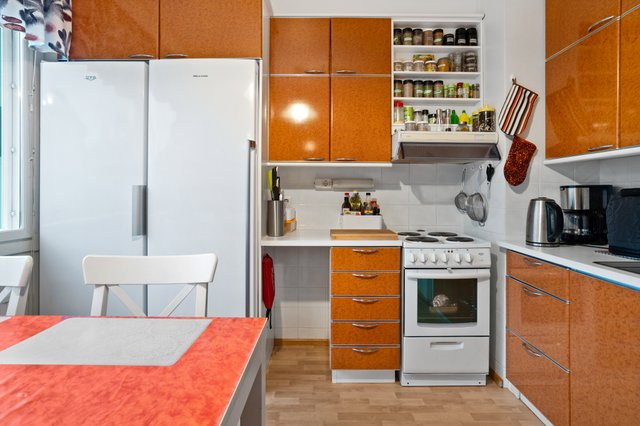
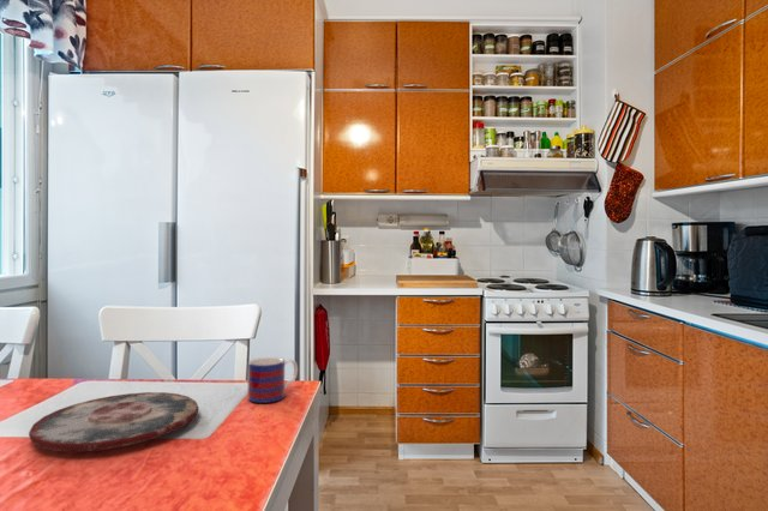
+ plate (120, 417)
+ mug (274, 377)
